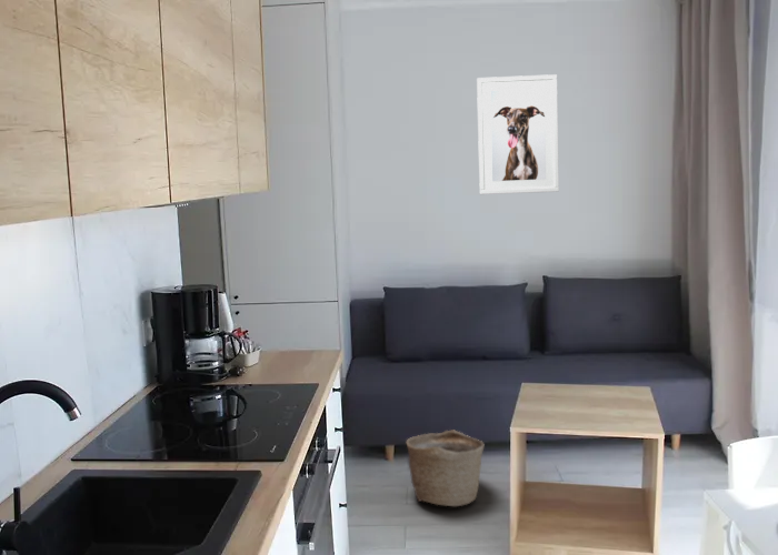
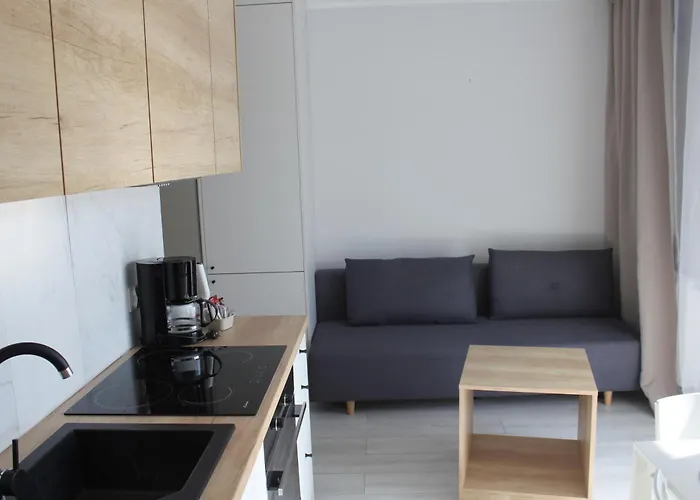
- basket (445, 465)
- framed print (518, 134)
